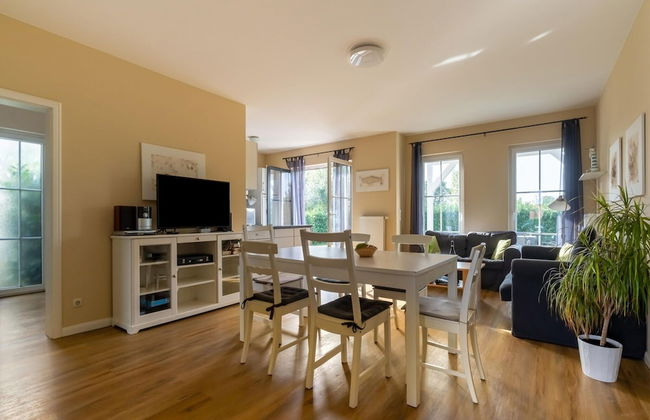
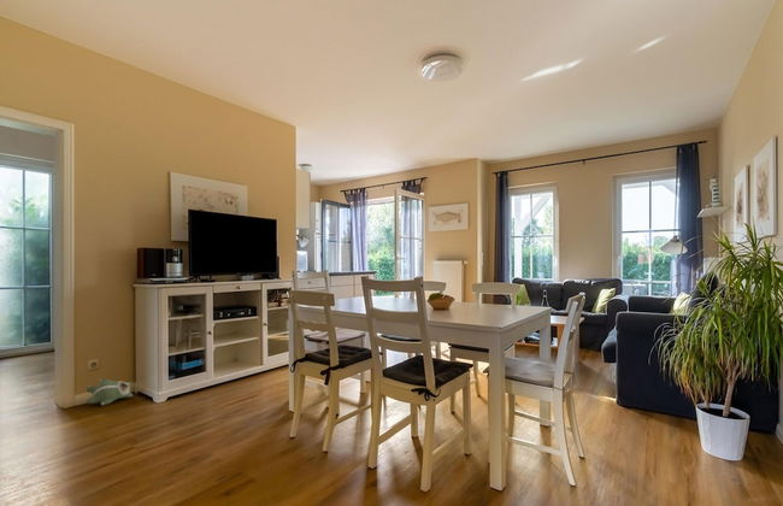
+ plush toy (110, 389)
